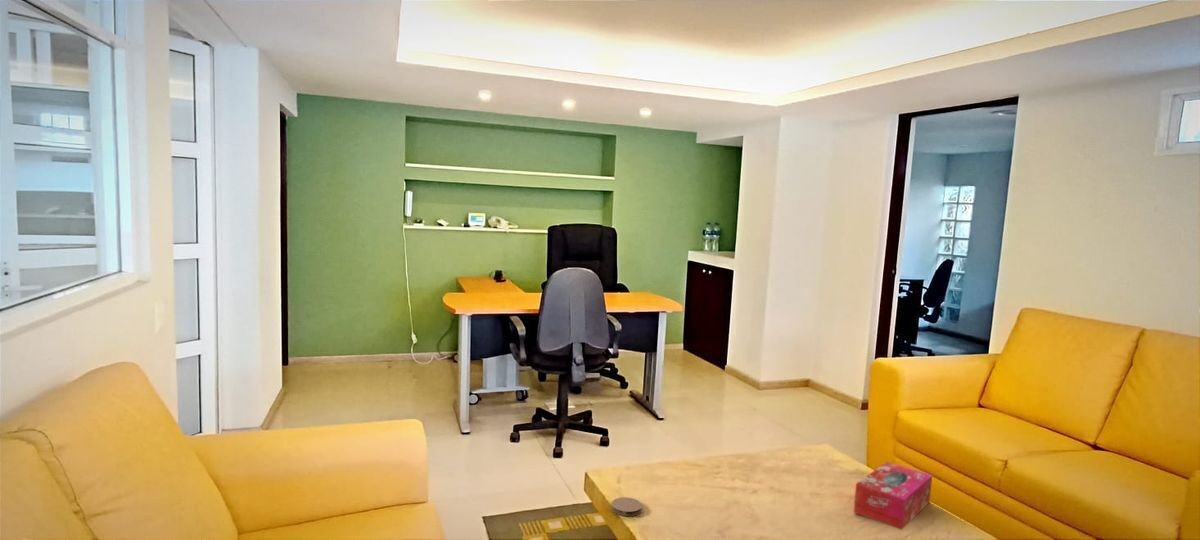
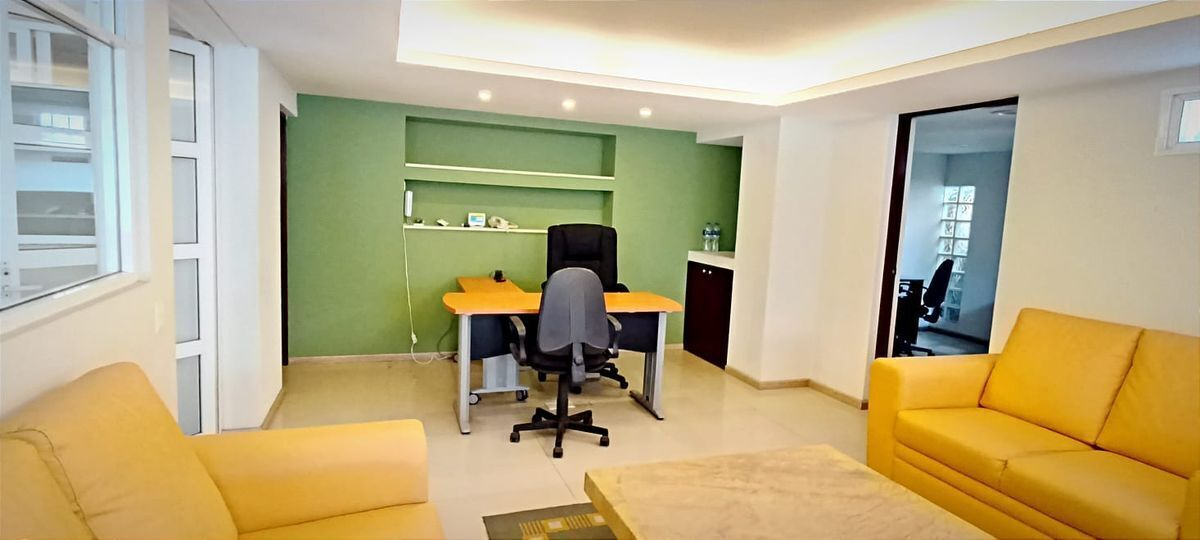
- tissue box (893, 493)
- coaster (626, 506)
